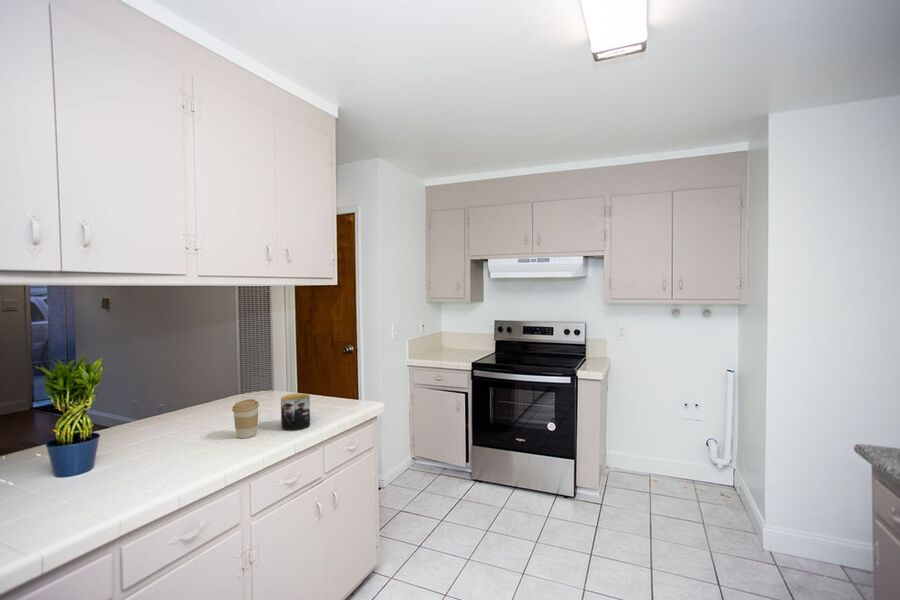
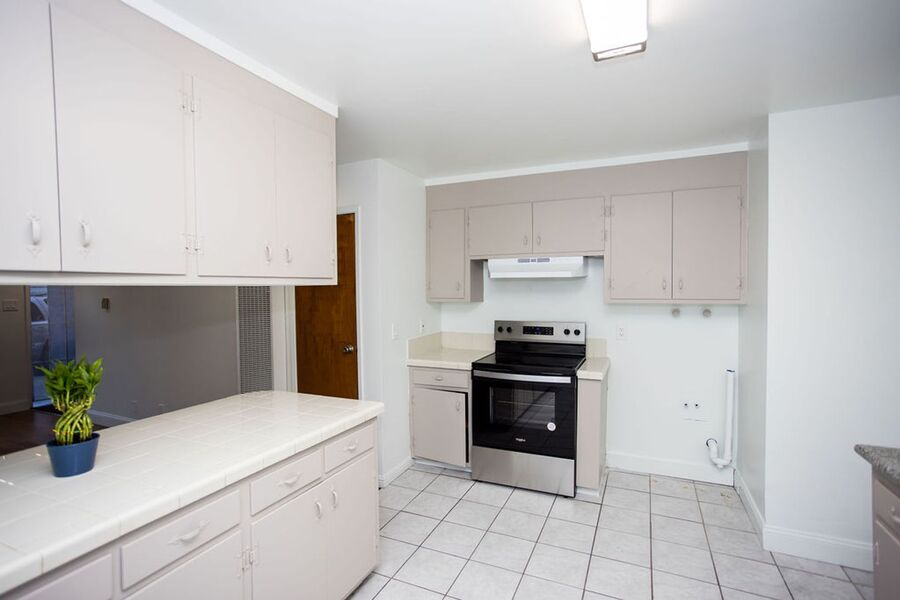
- mug (297, 410)
- coffee cup (246, 418)
